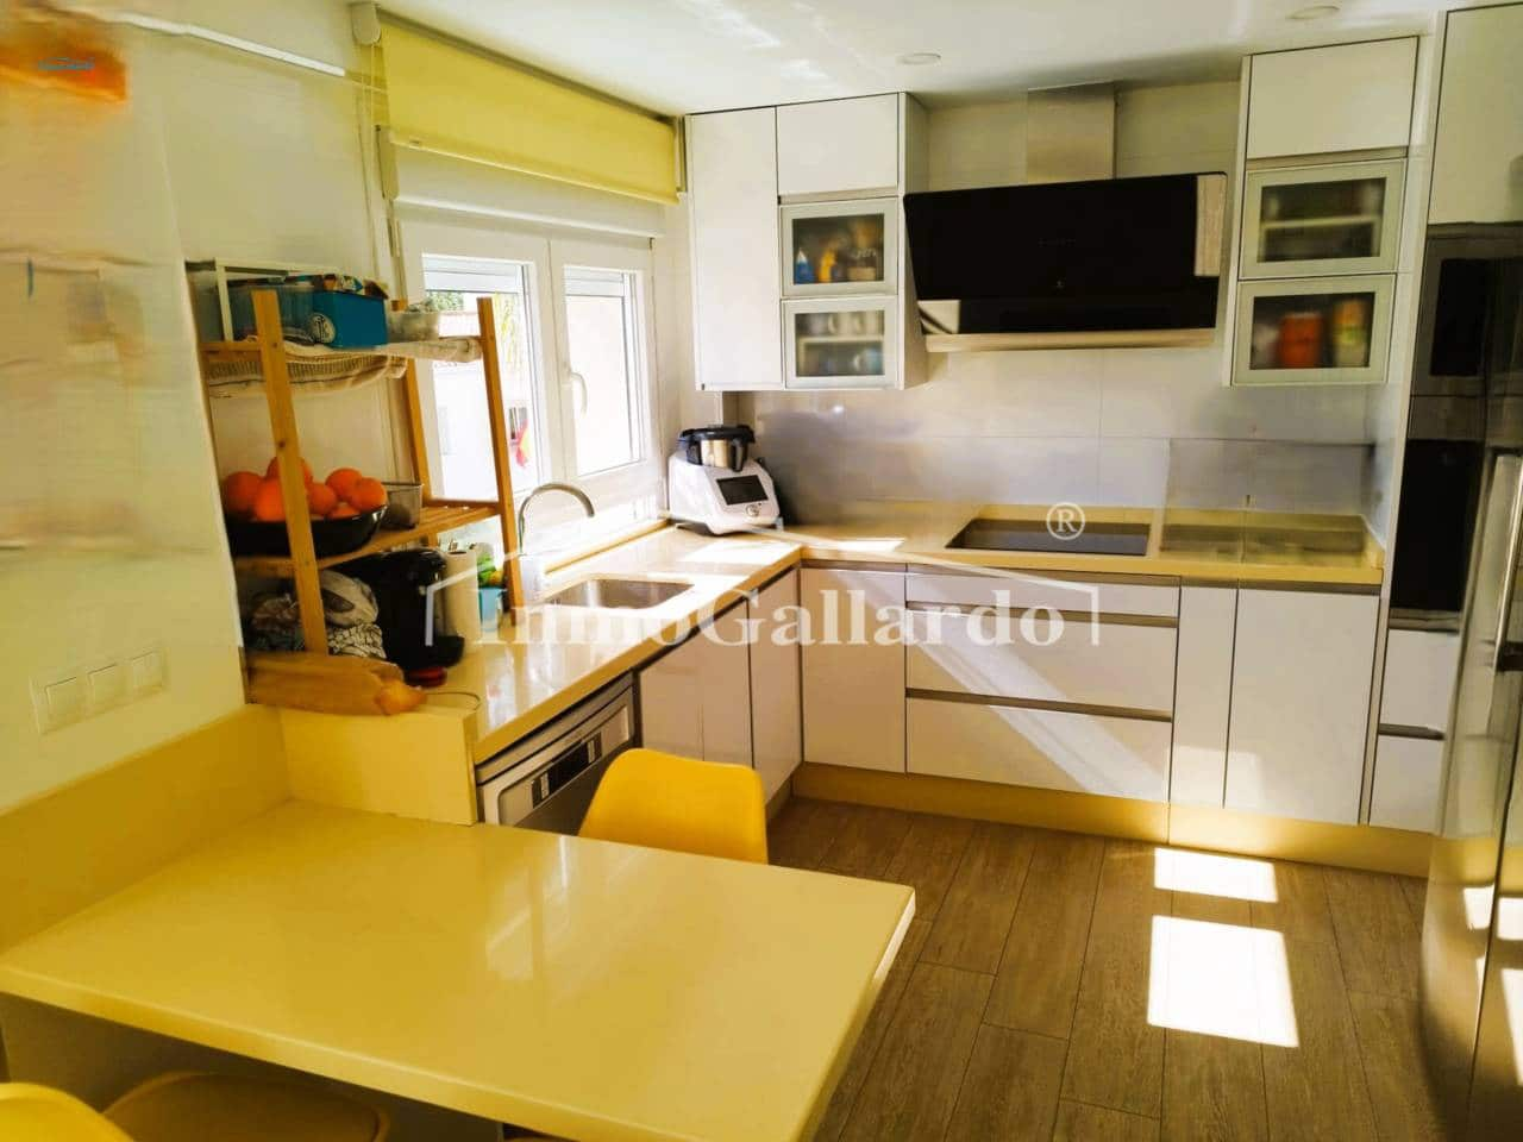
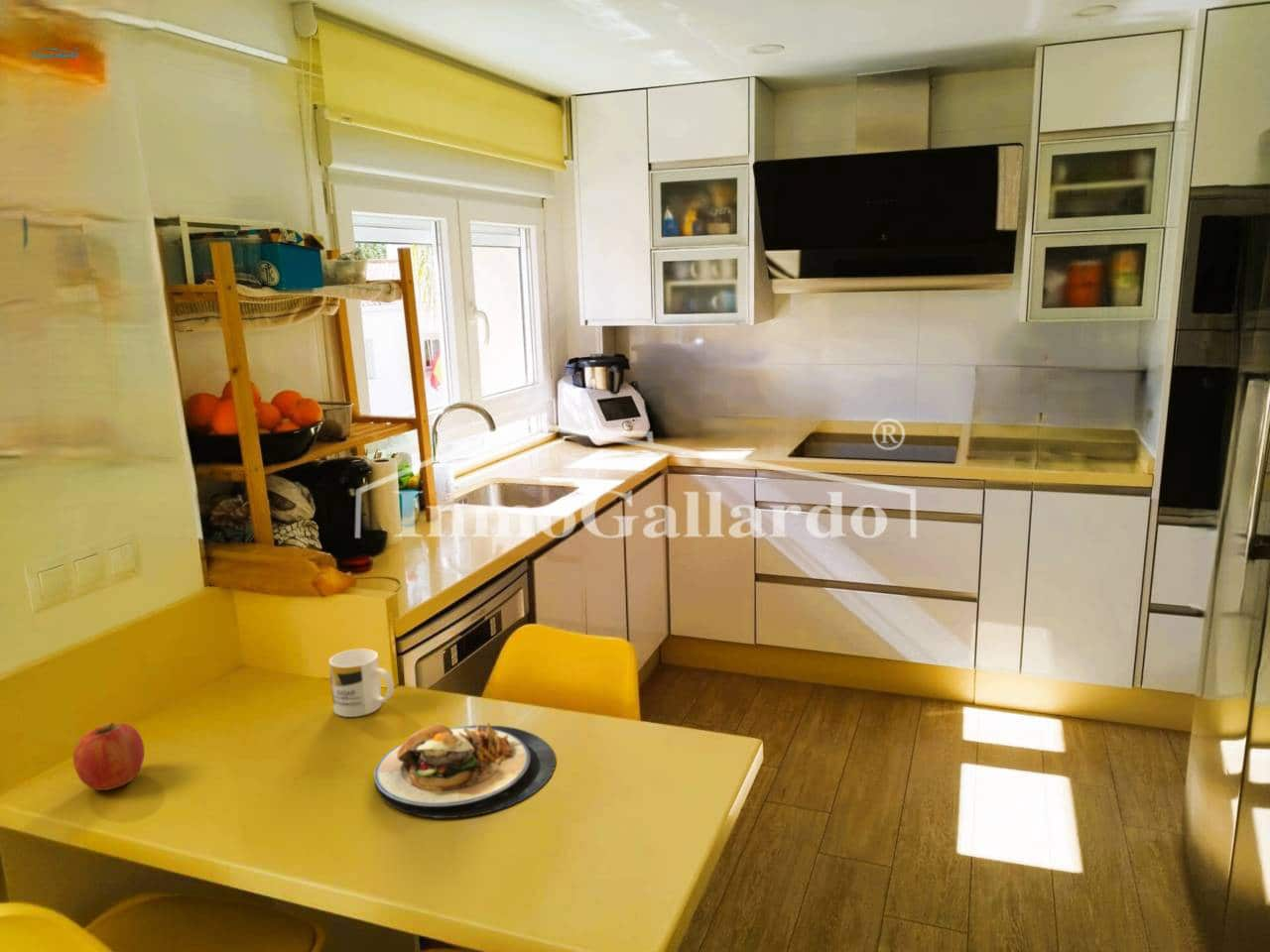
+ plate (464, 745)
+ mug (363, 683)
+ fruit (108, 752)
